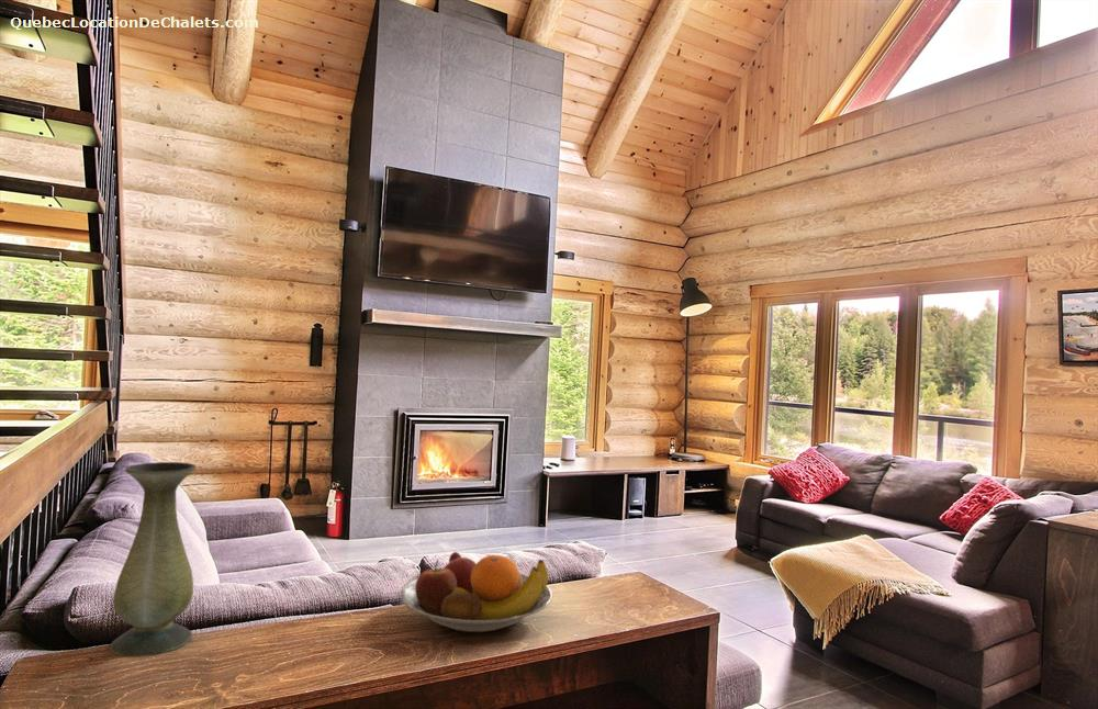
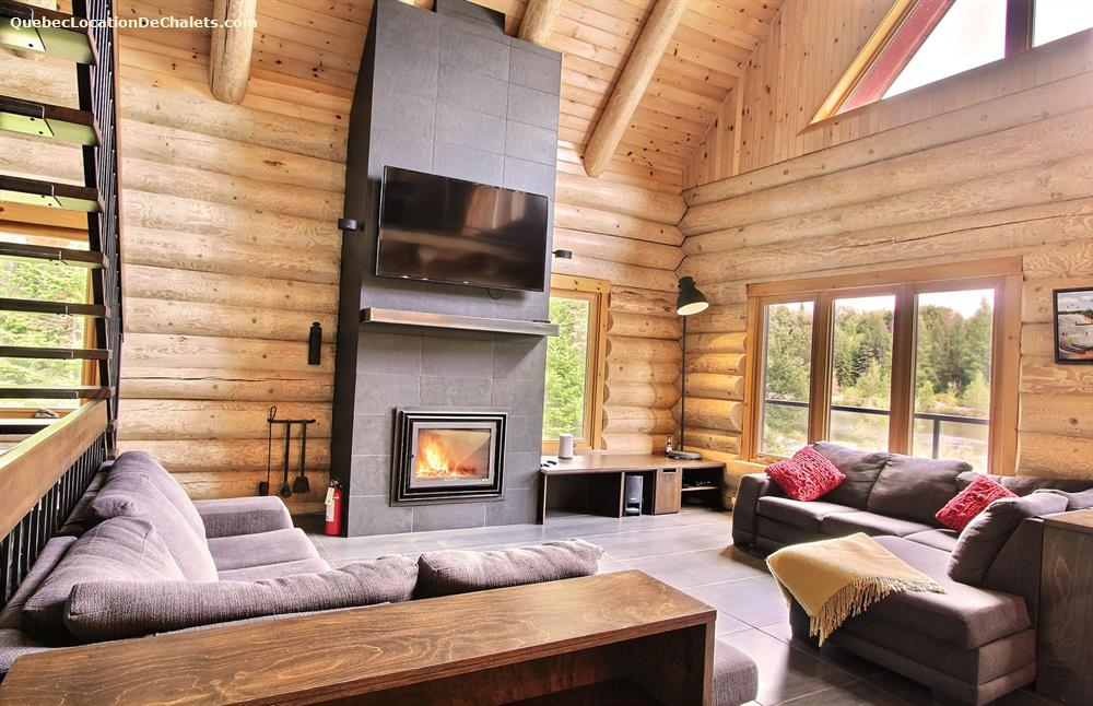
- fruit bowl (477, 585)
- vase (156, 553)
